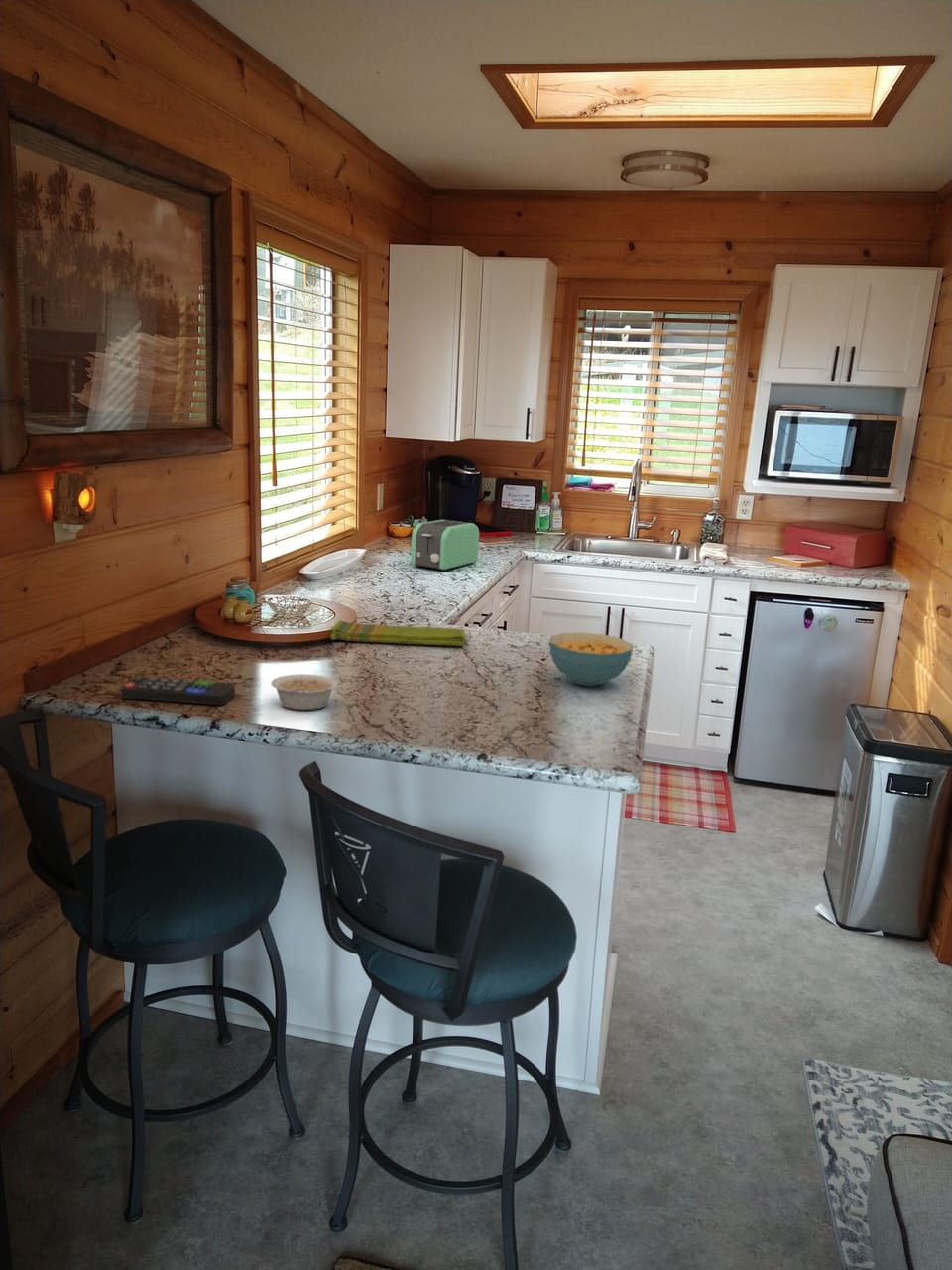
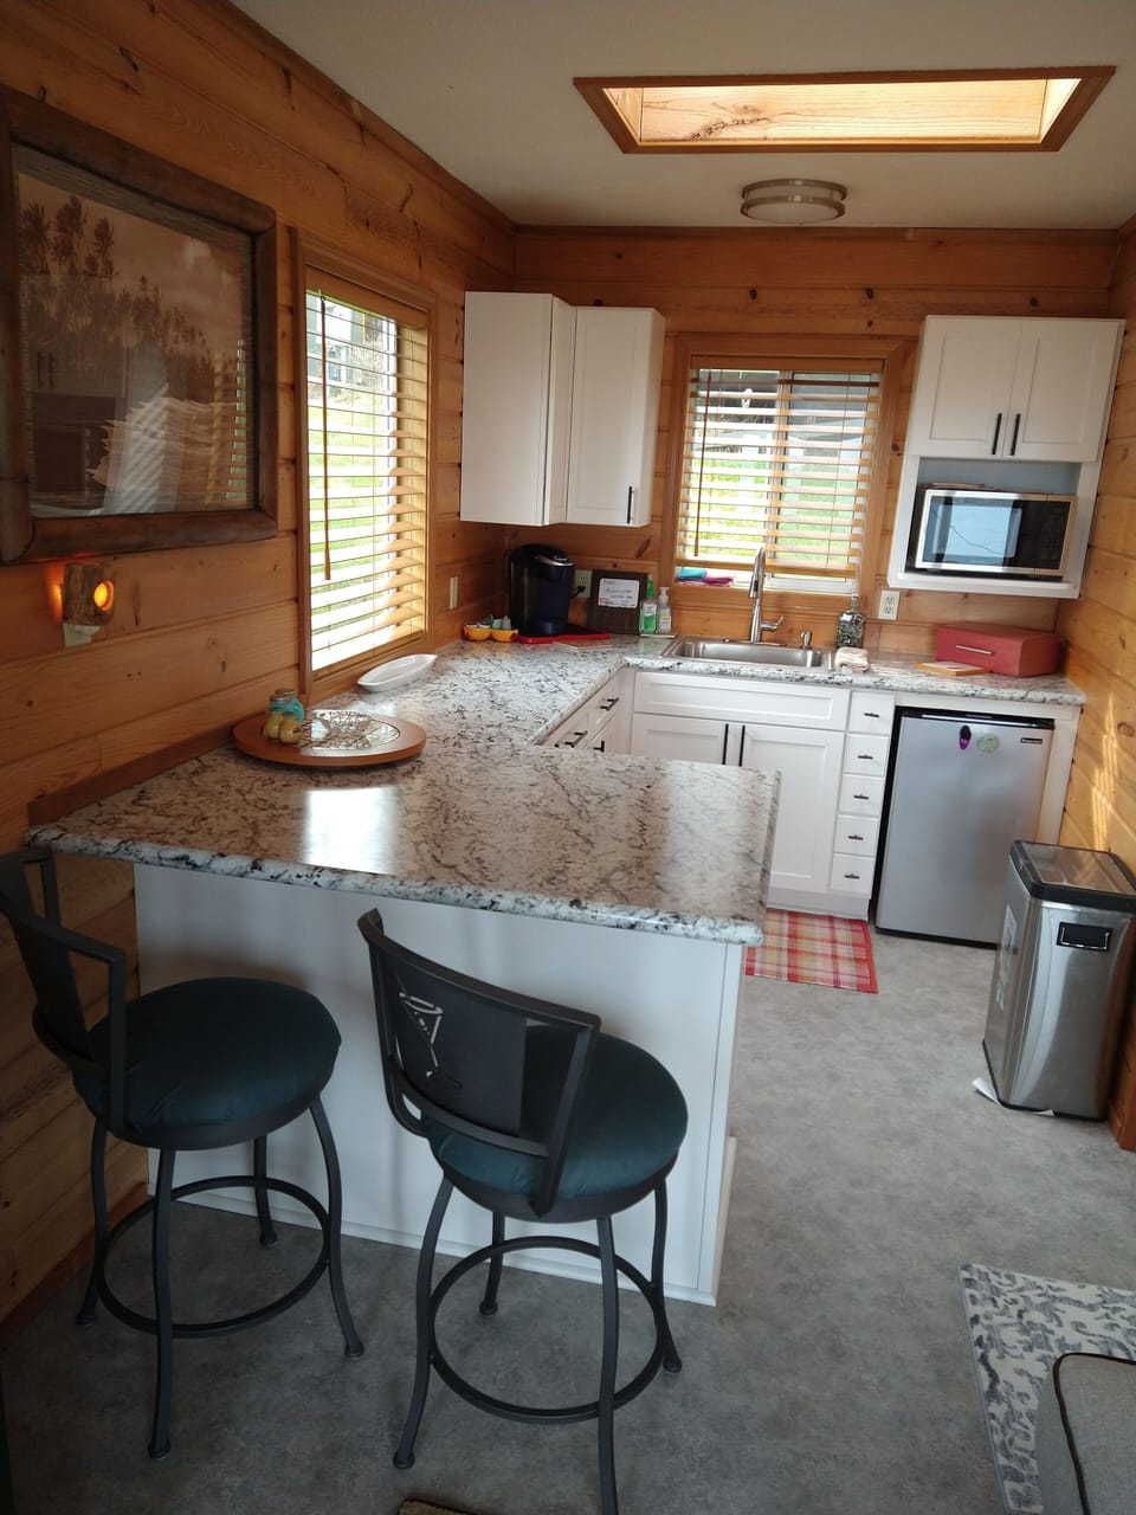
- legume (306, 691)
- dish towel (399, 631)
- cereal bowl (589, 662)
- toaster (445, 544)
- remote control (178, 690)
